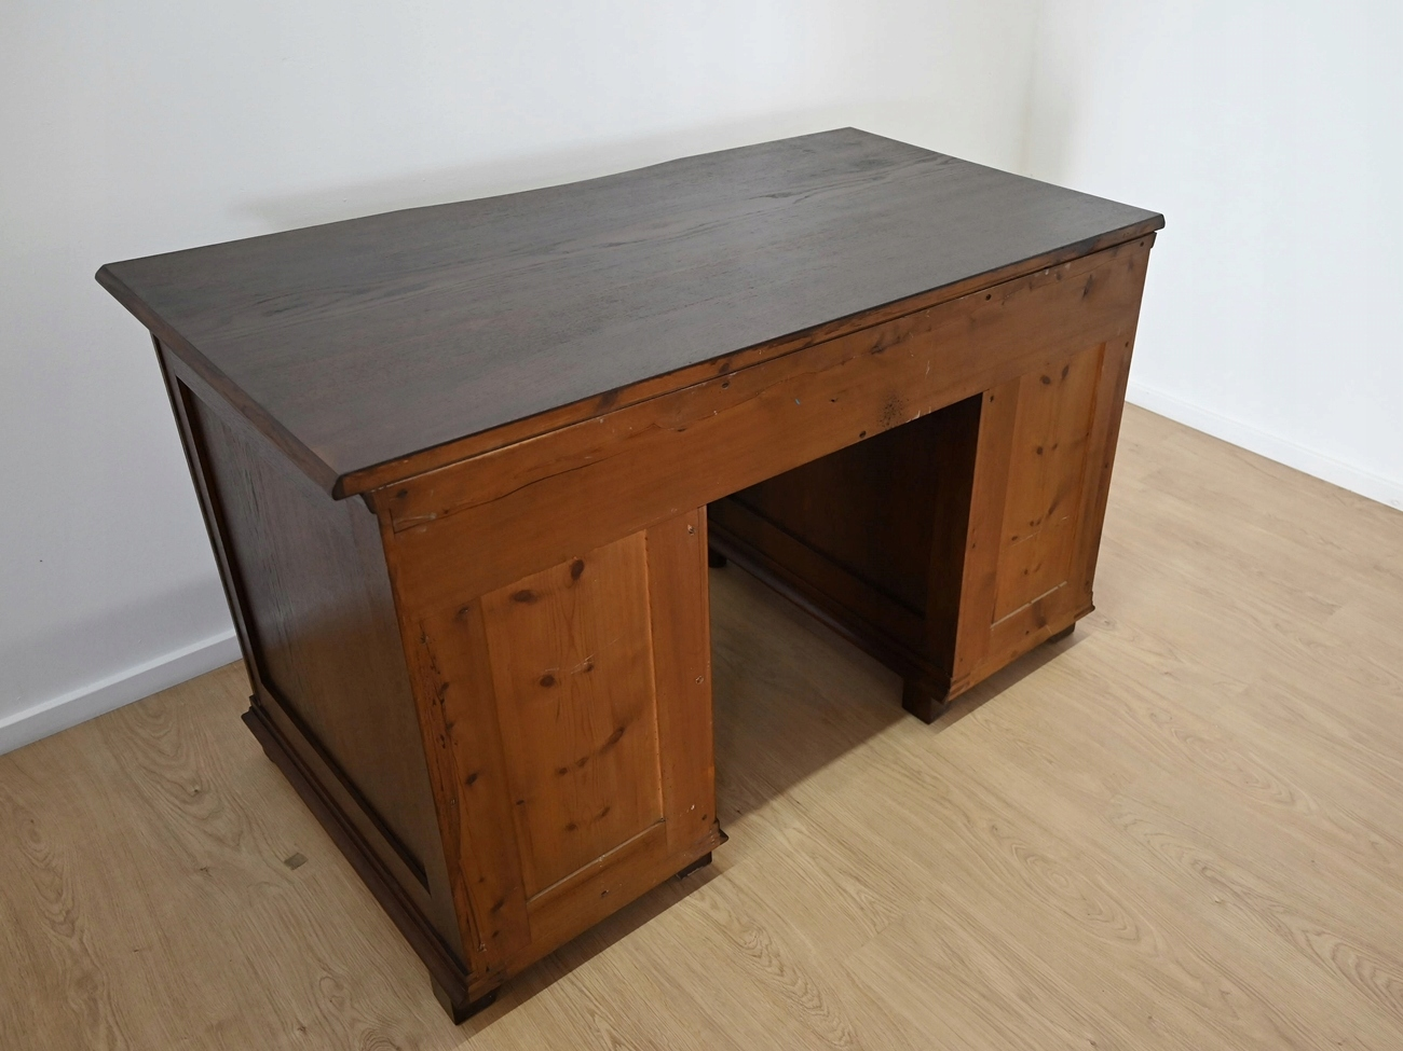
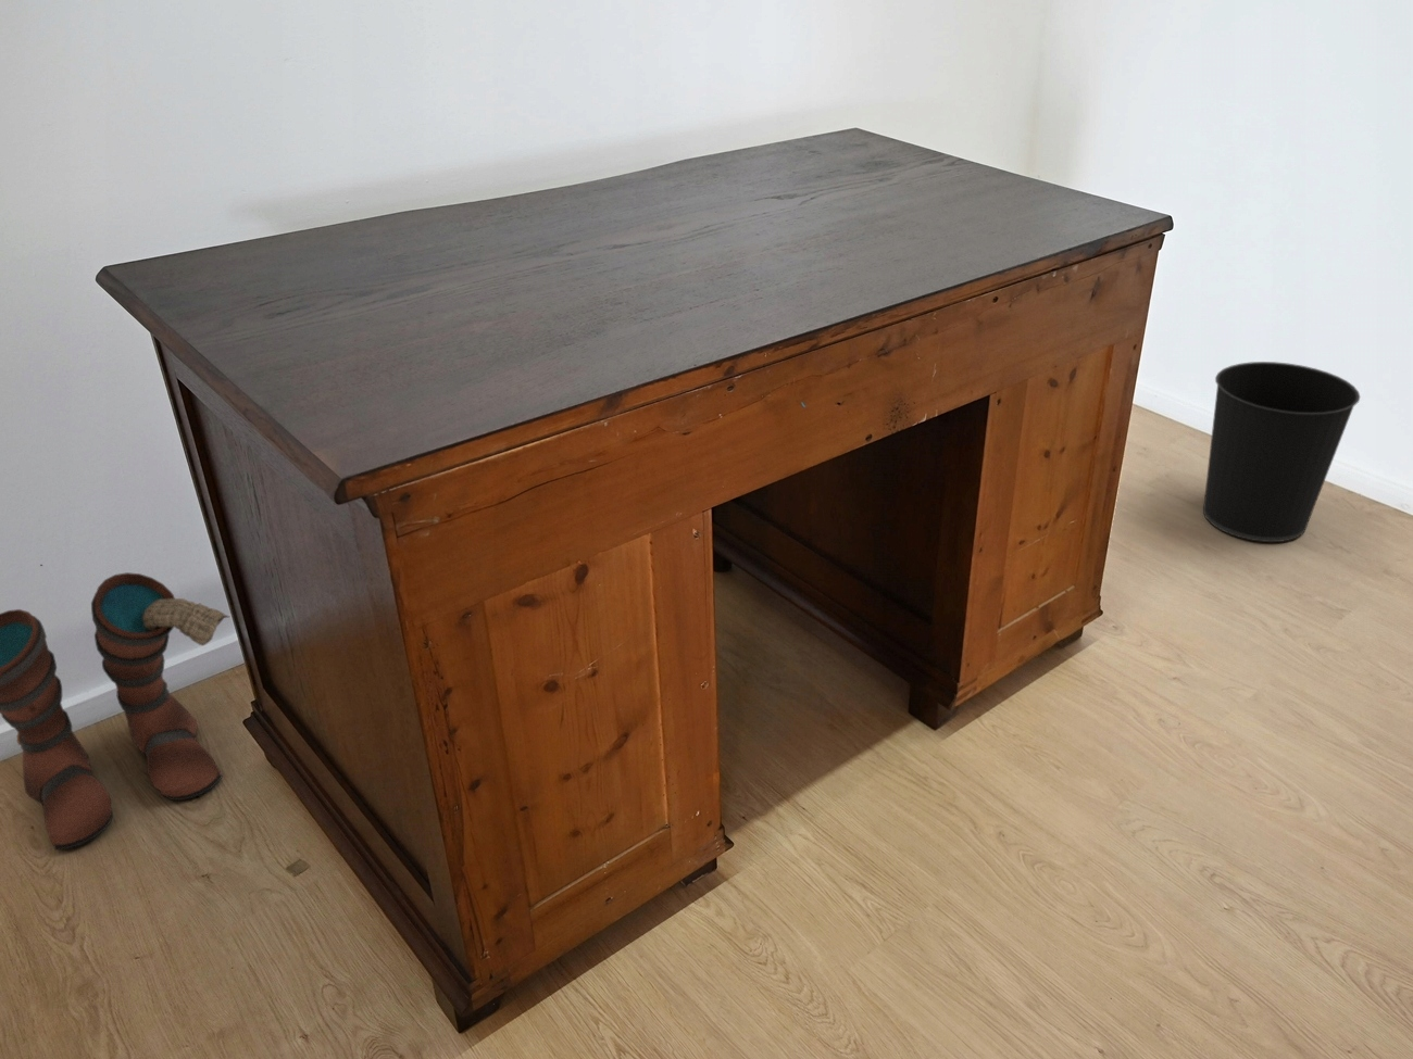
+ wastebasket (1269, 454)
+ boots (118, 689)
